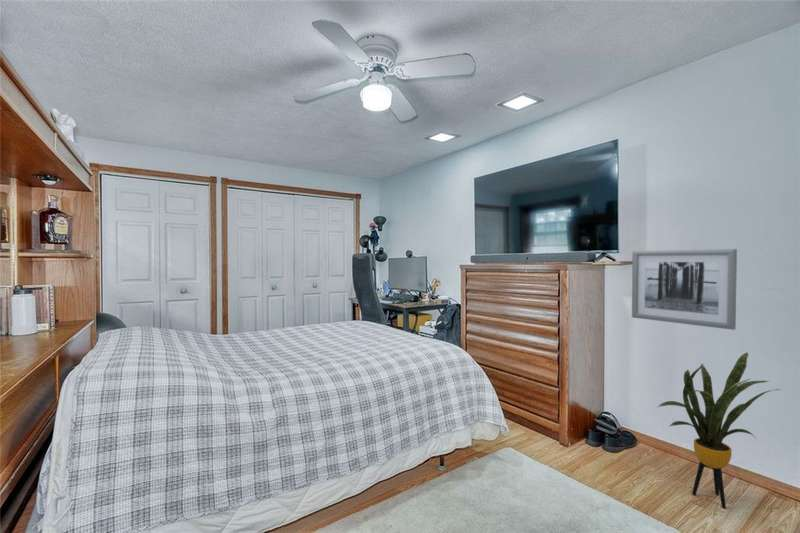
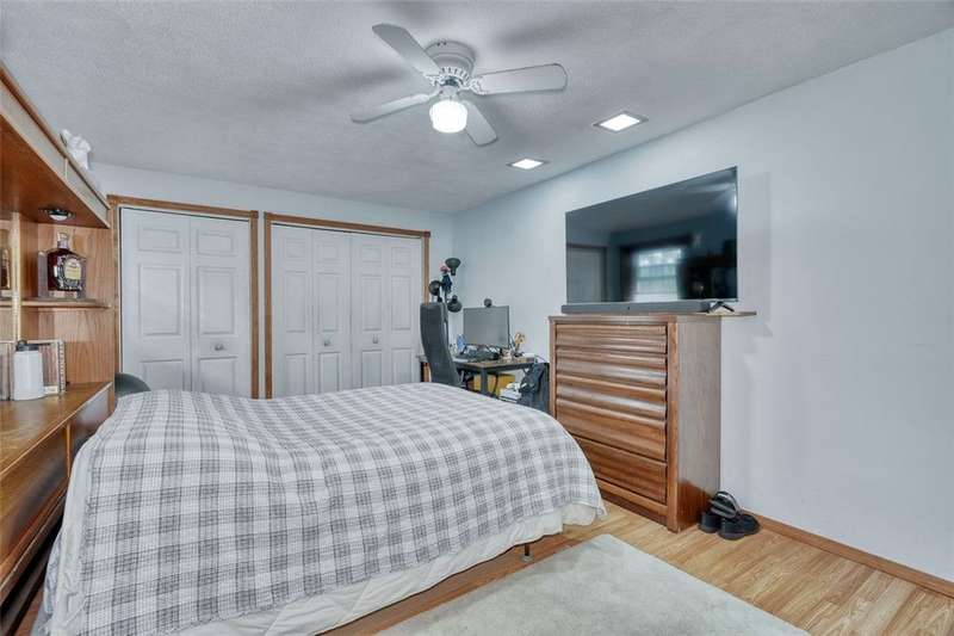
- wall art (679, 286)
- house plant (723, 429)
